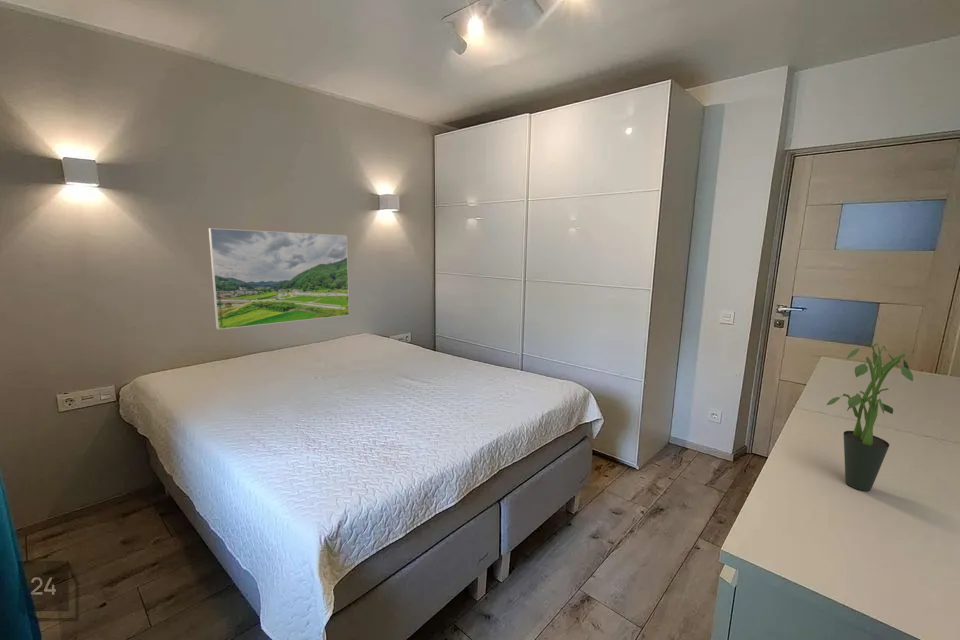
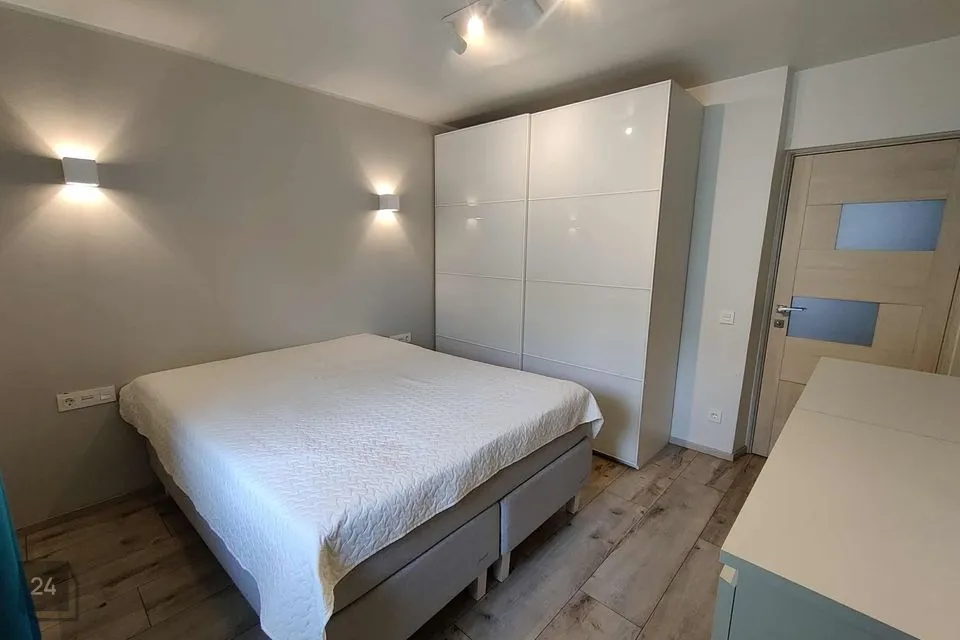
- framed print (288, 277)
- potted plant (866, 418)
